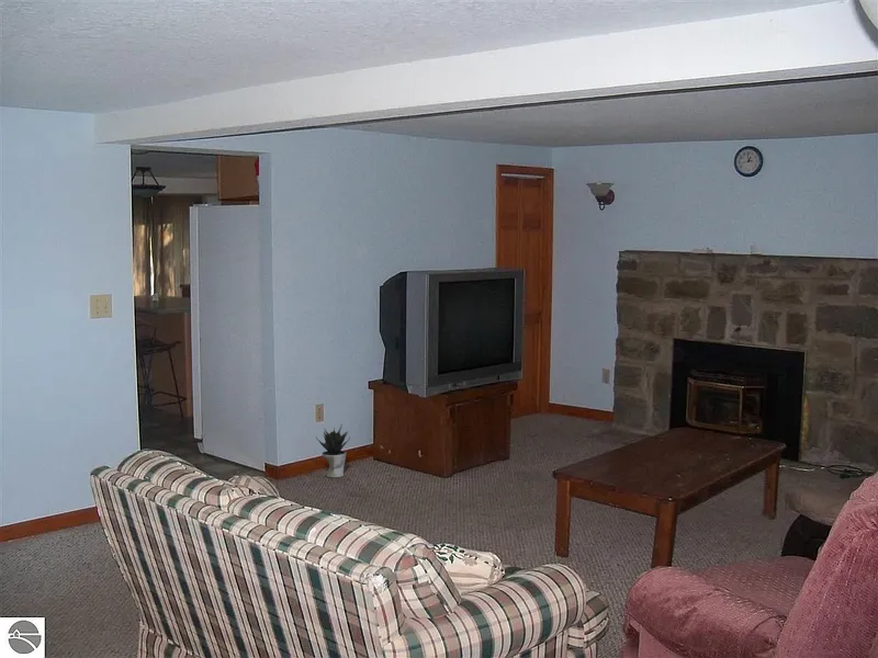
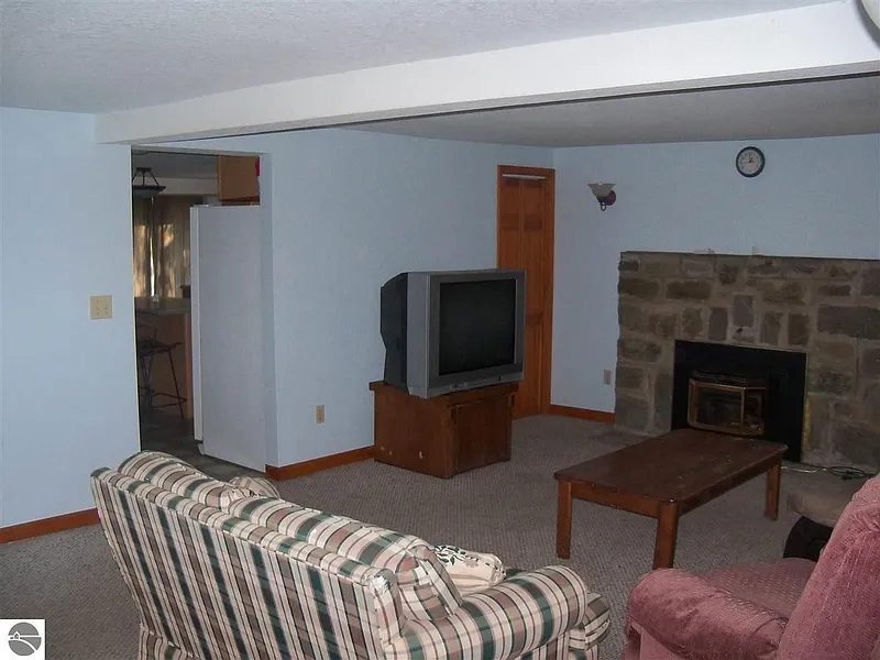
- potted plant (334, 450)
